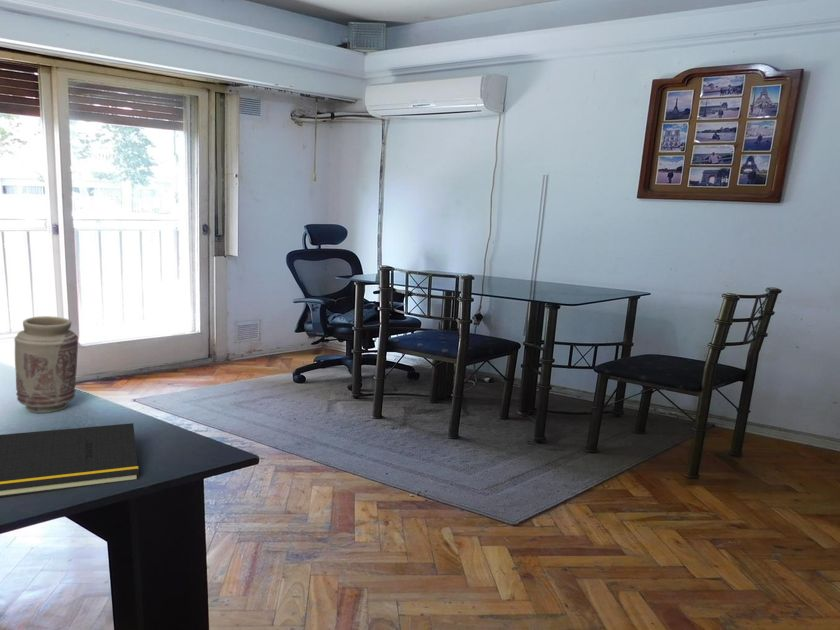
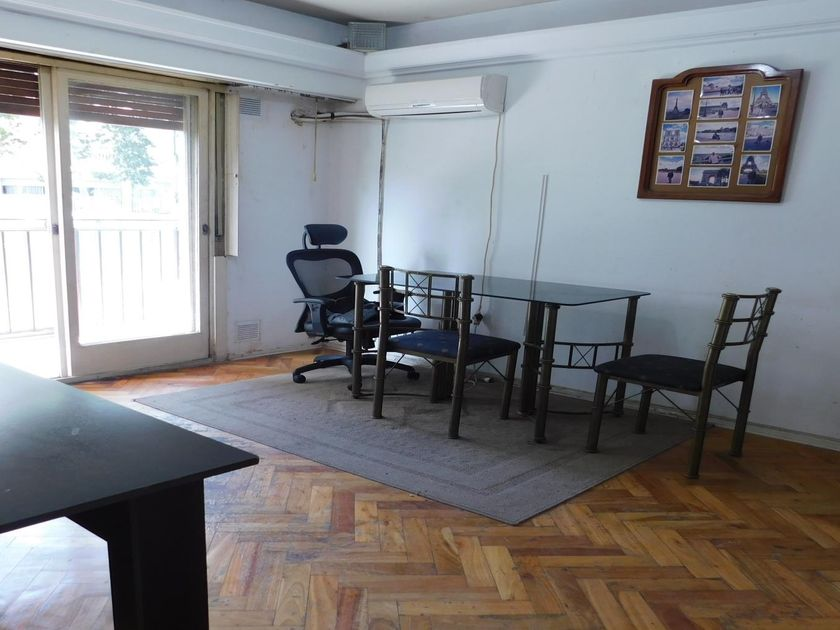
- notepad (63, 457)
- vase (47, 364)
